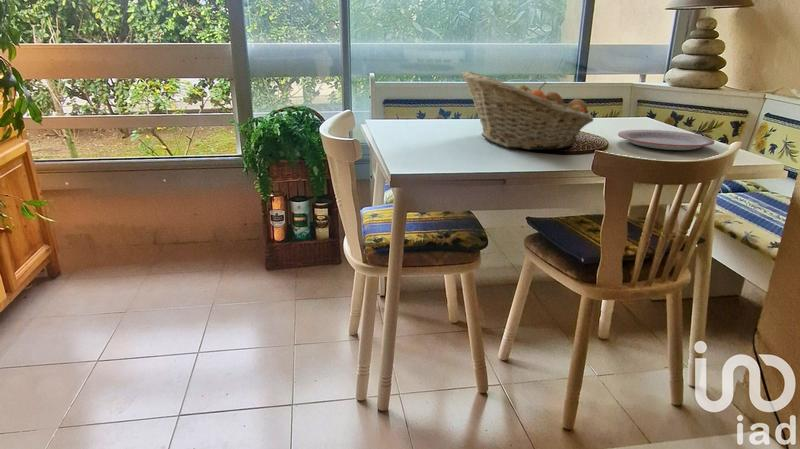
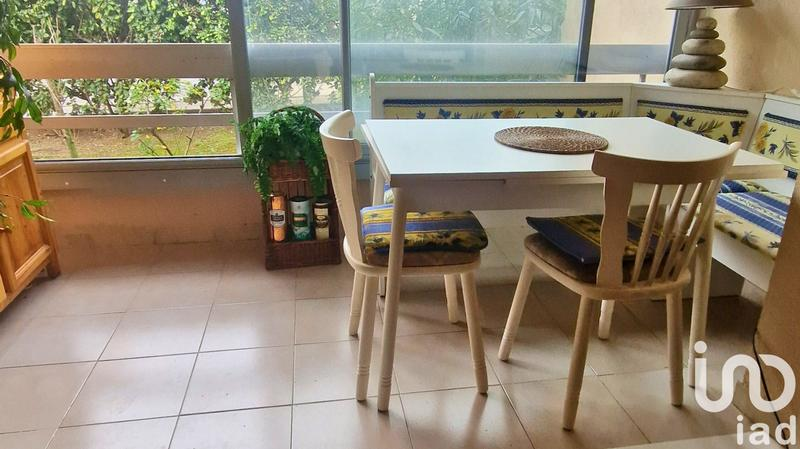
- plate (664, 140)
- fruit basket (523, 107)
